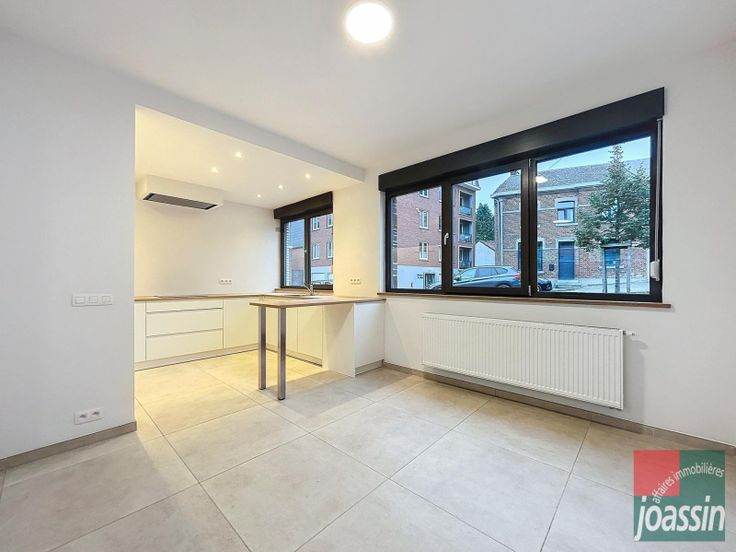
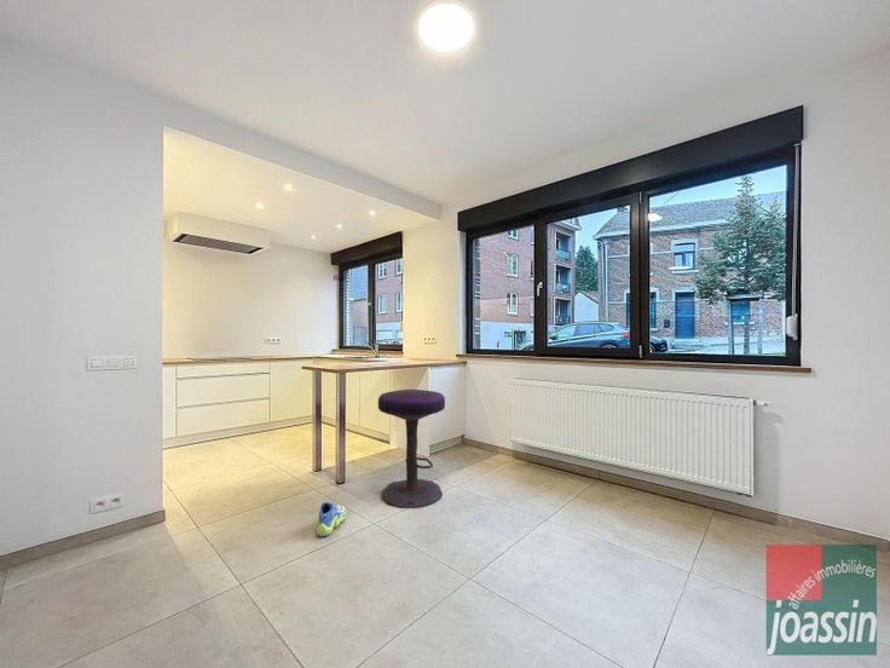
+ sneaker (333, 511)
+ stool (411, 442)
